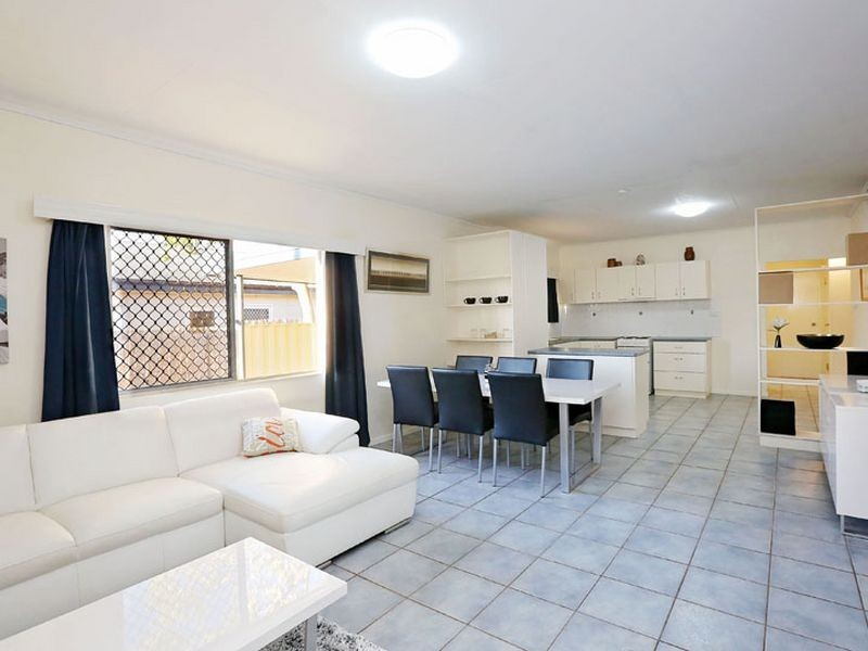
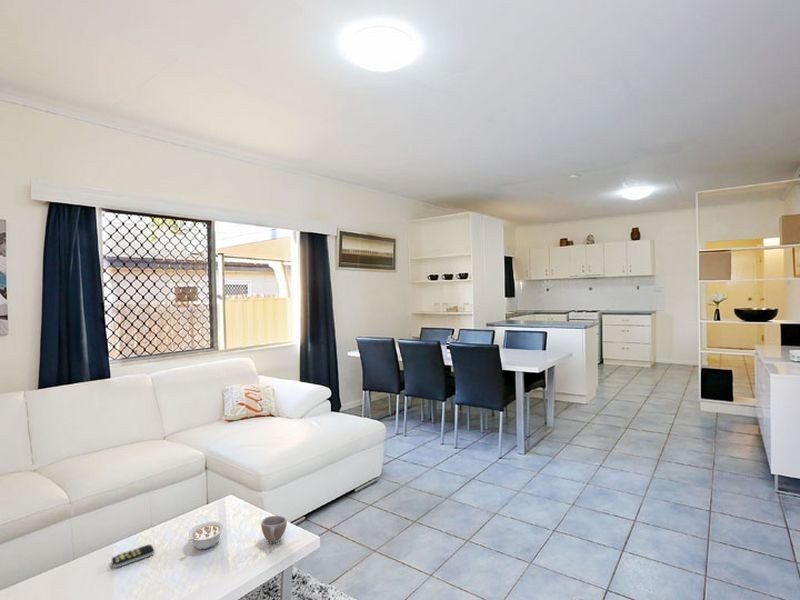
+ remote control (133, 555)
+ cup (274, 532)
+ legume (206, 536)
